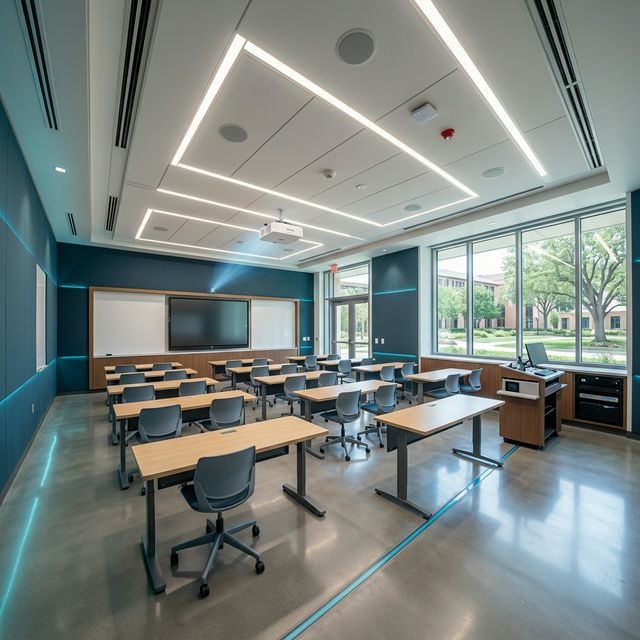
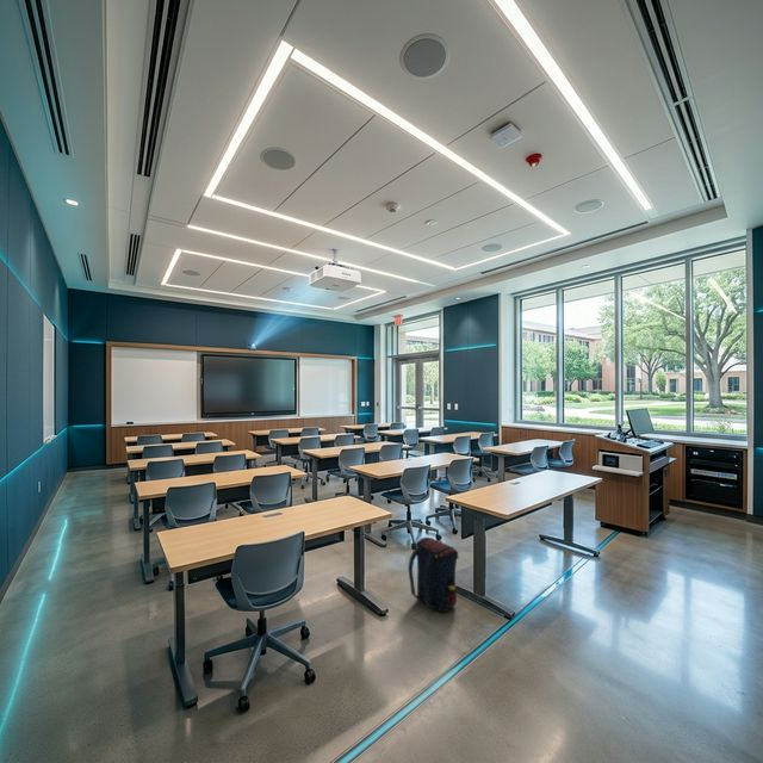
+ satchel (433, 575)
